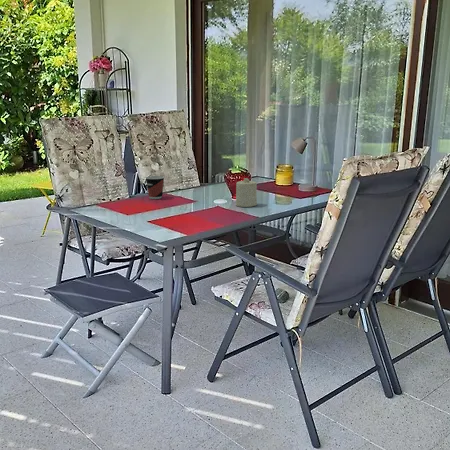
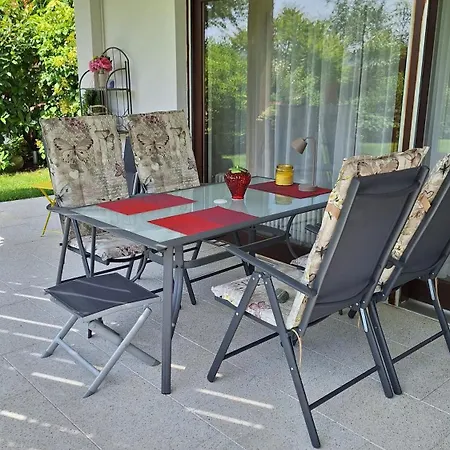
- candle (246, 191)
- cup (155, 187)
